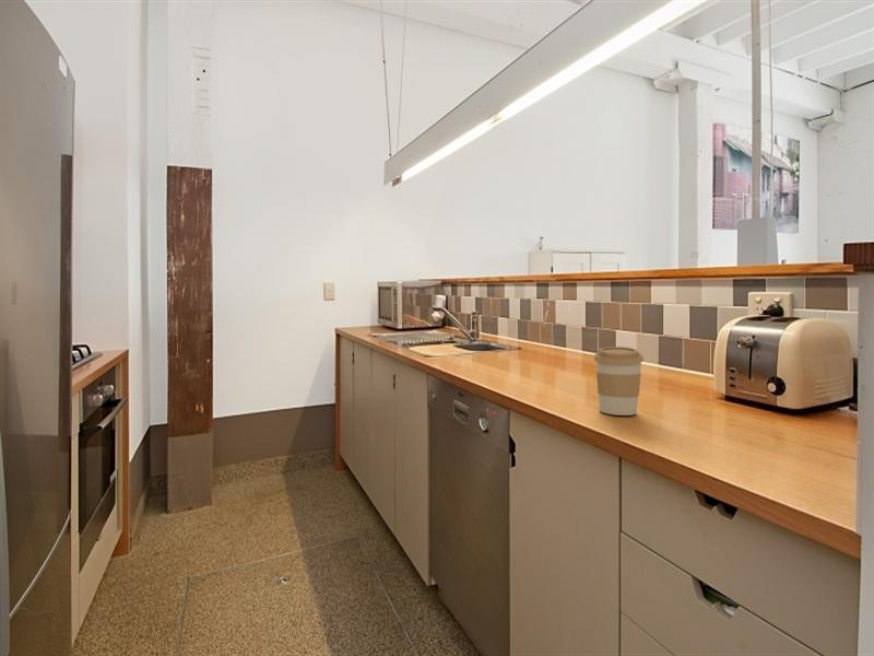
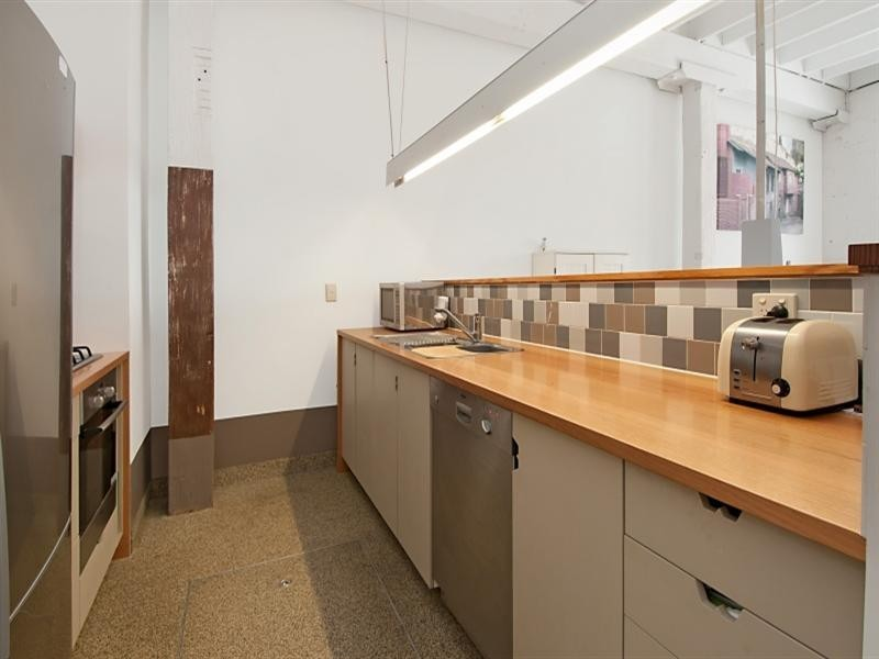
- coffee cup (617, 379)
